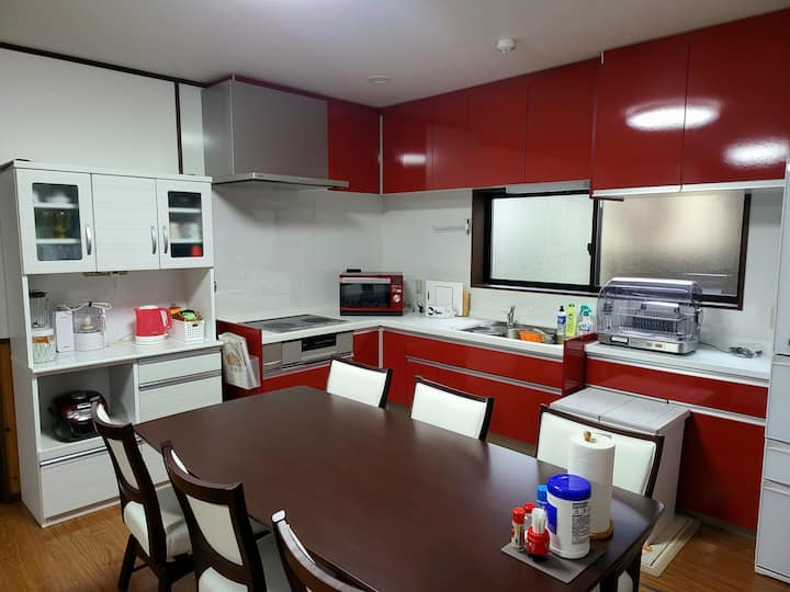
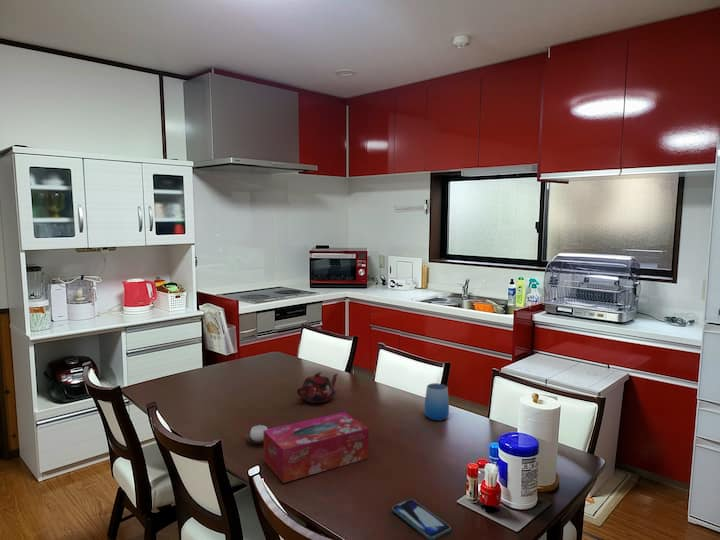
+ cup (259, 434)
+ smartphone (420, 518)
+ teapot (318, 385)
+ cup (436, 401)
+ tissue box (316, 444)
